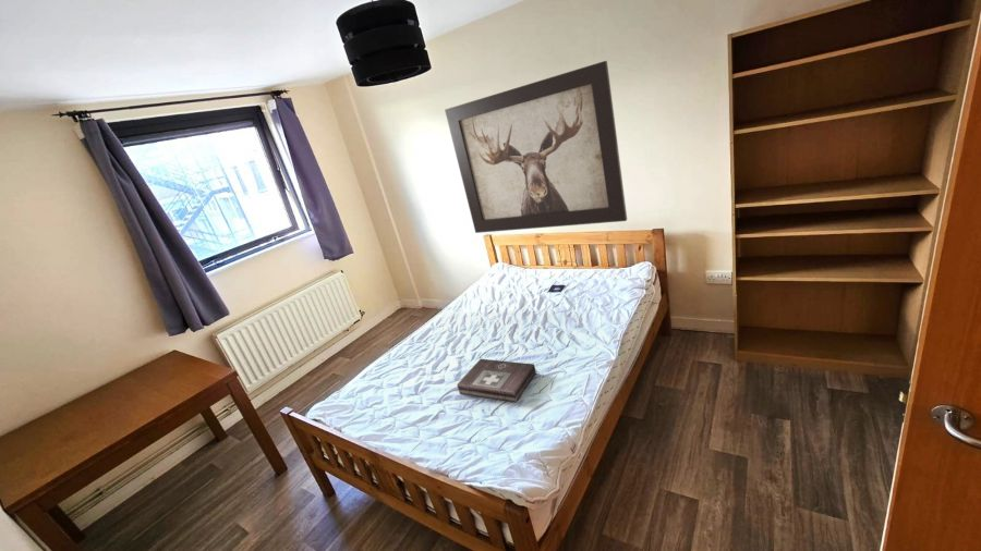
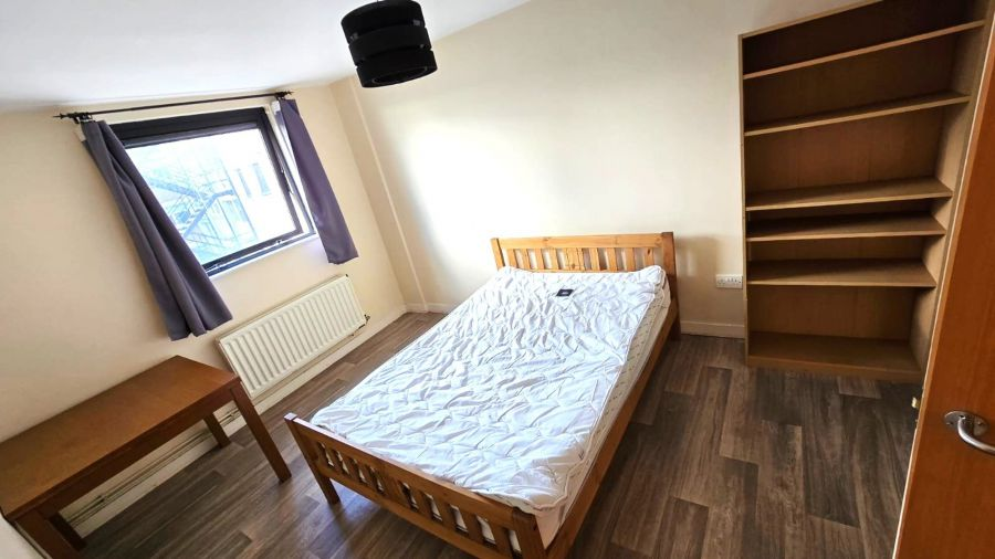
- wall art (530, 161)
- first aid kit (496, 378)
